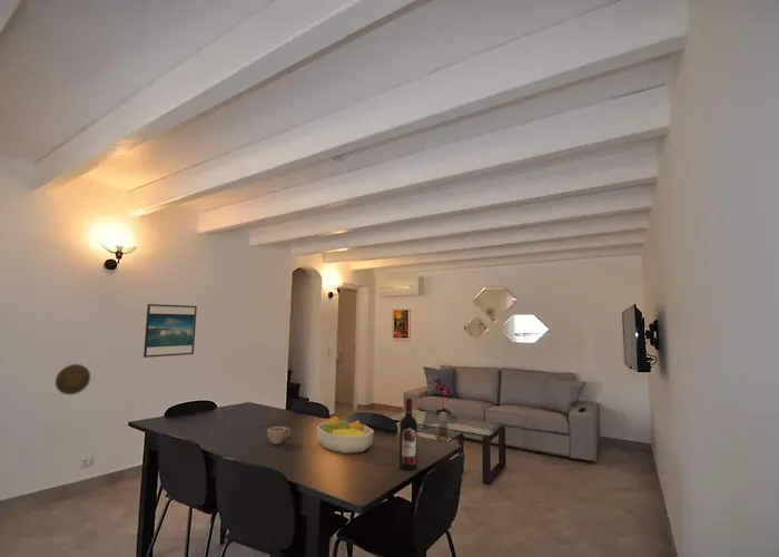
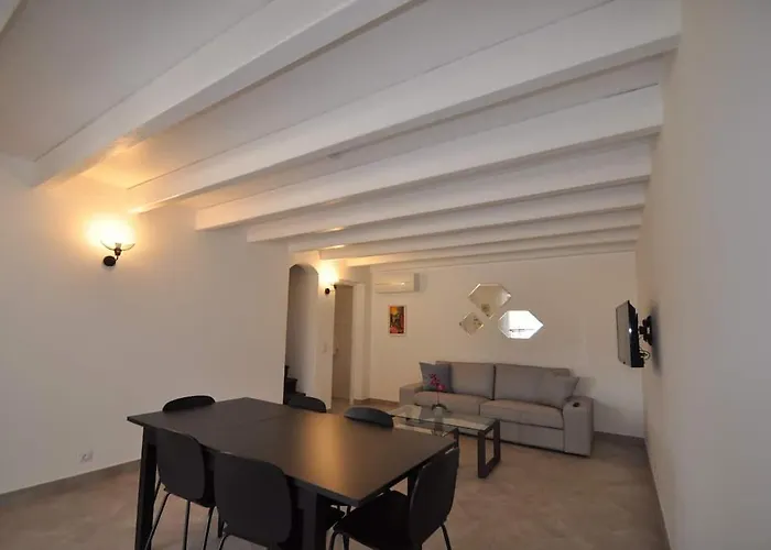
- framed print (171, 330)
- cup (278, 434)
- fruit bowl (344, 433)
- wine bottle (407, 432)
- decorative plate (73, 379)
